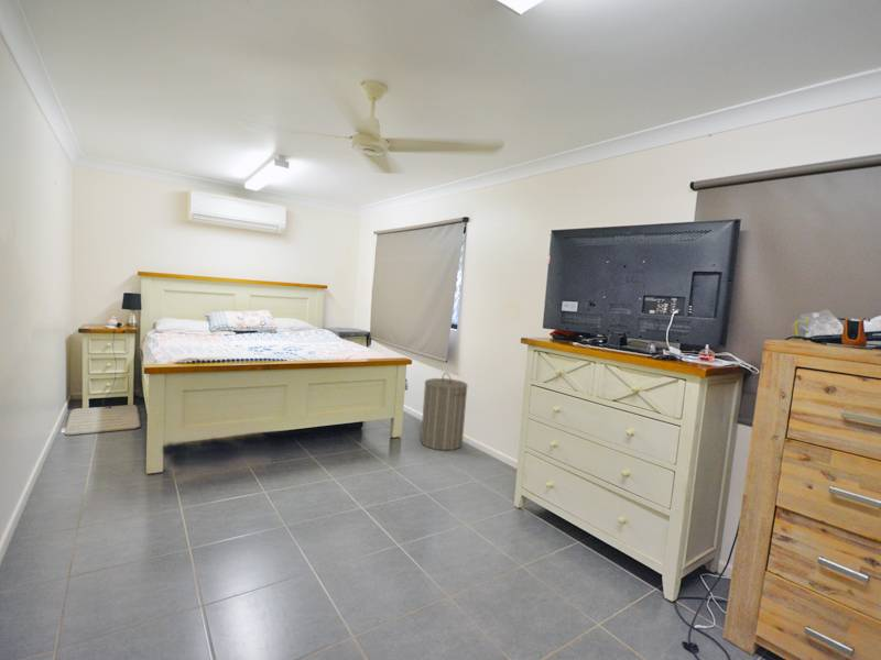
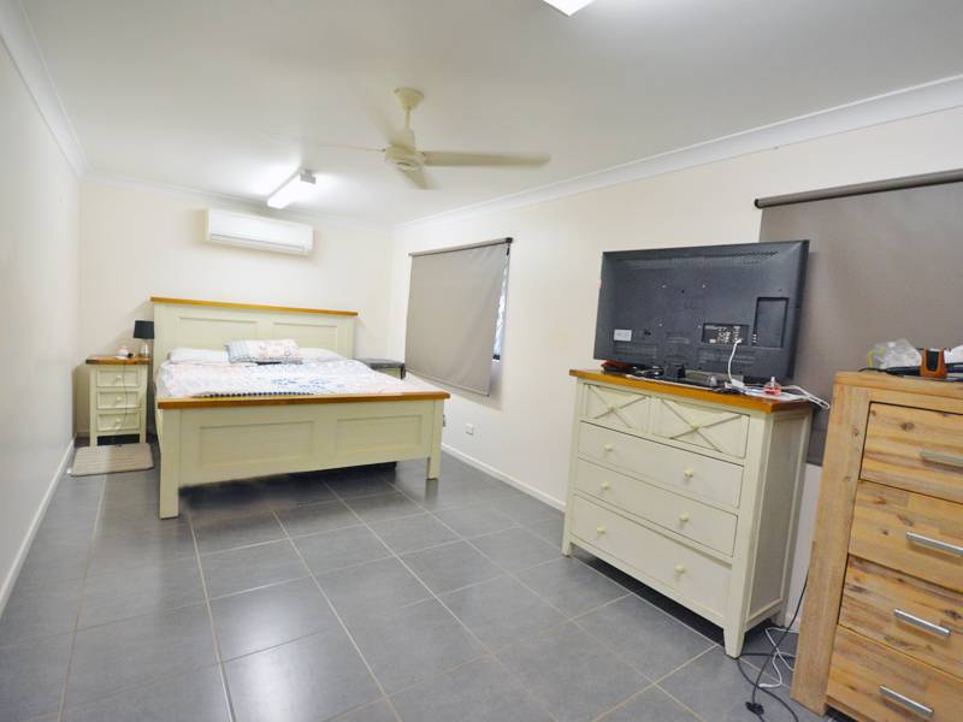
- laundry hamper (444, 408)
